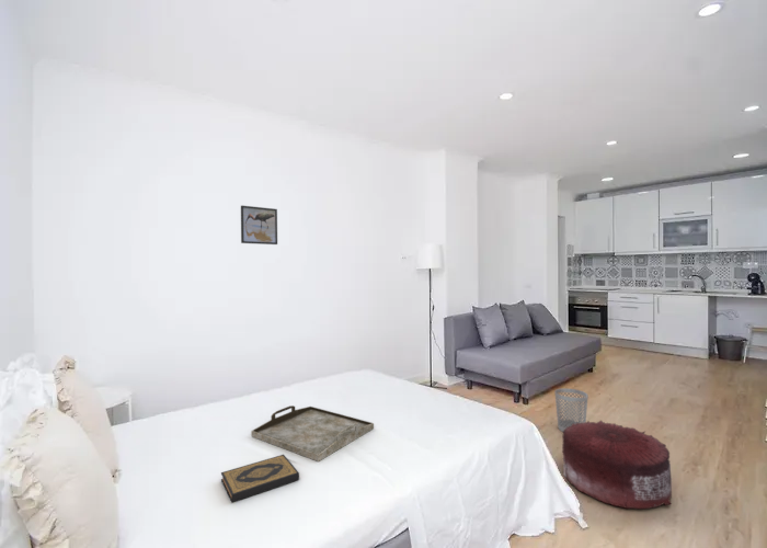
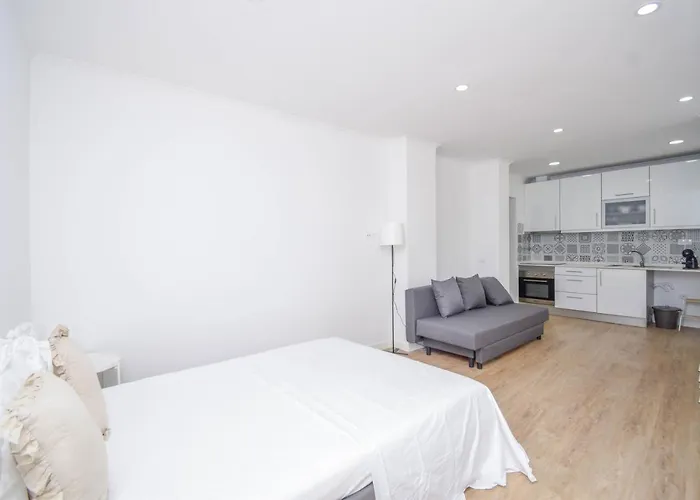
- pouf (614, 457)
- wastebasket (571, 411)
- serving tray (313, 424)
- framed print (259, 225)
- hardback book (260, 476)
